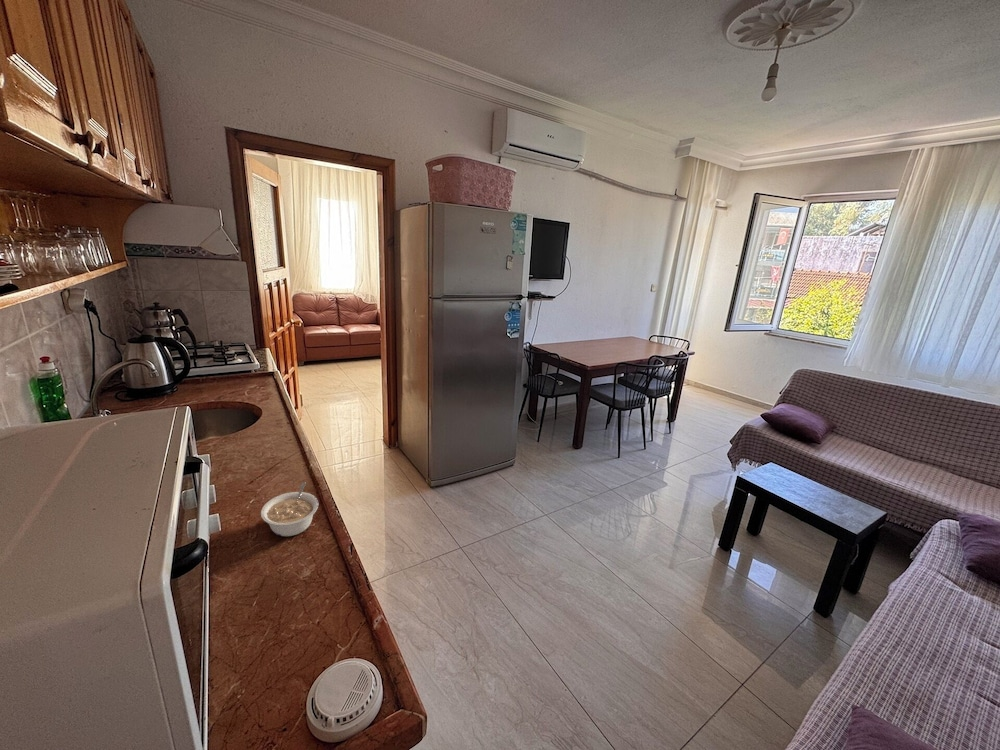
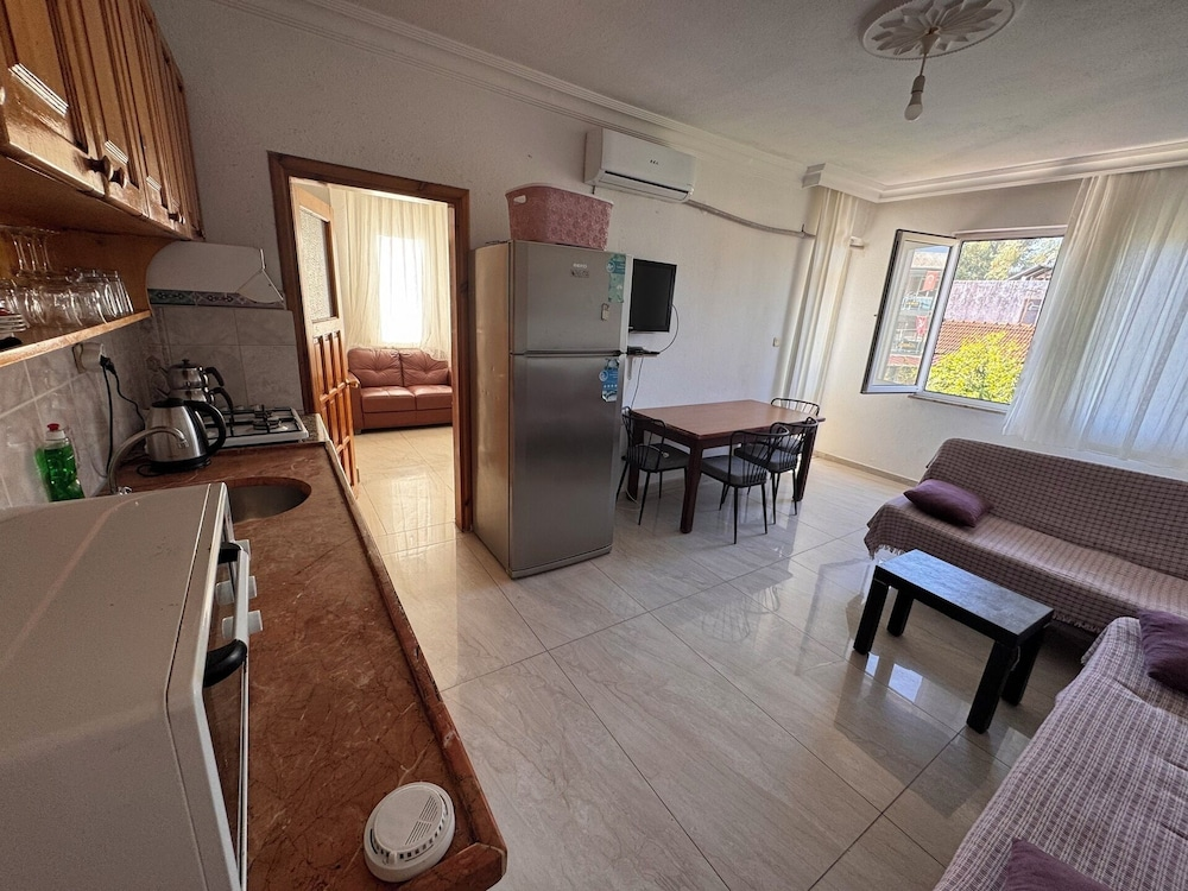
- legume (290, 512)
